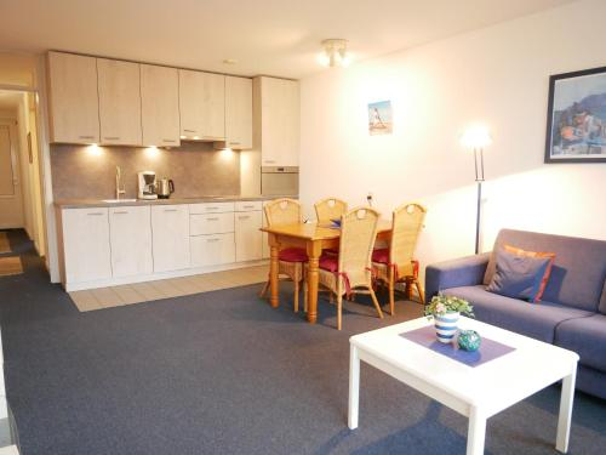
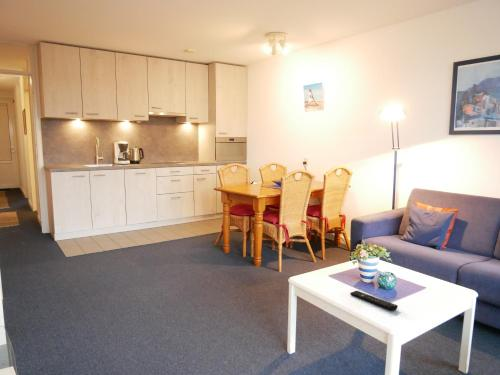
+ remote control (373, 300)
